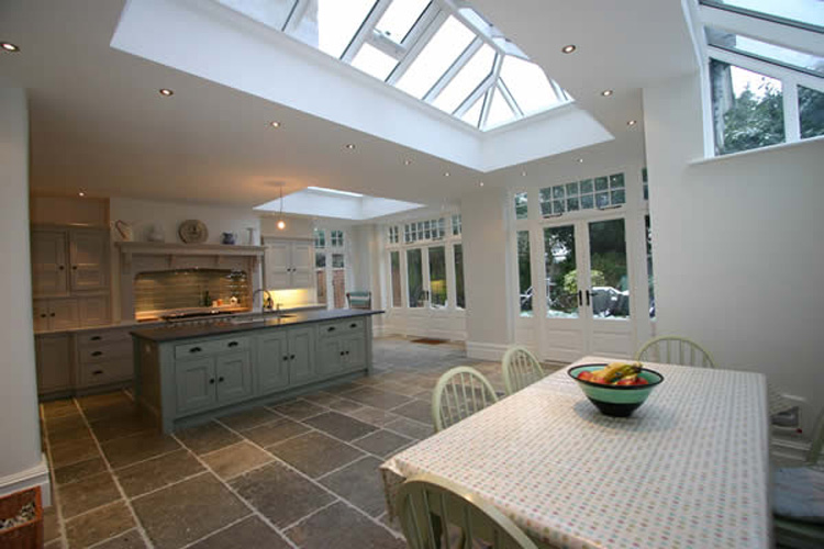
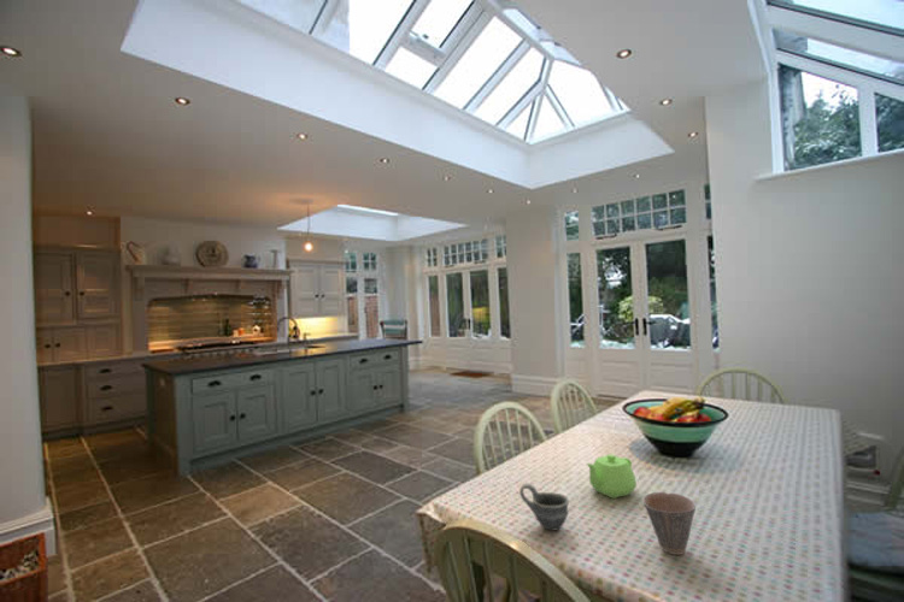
+ cup (546, 506)
+ teapot (609, 473)
+ cup (669, 524)
